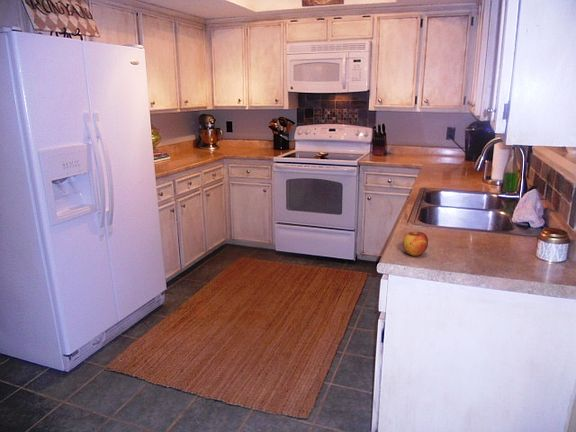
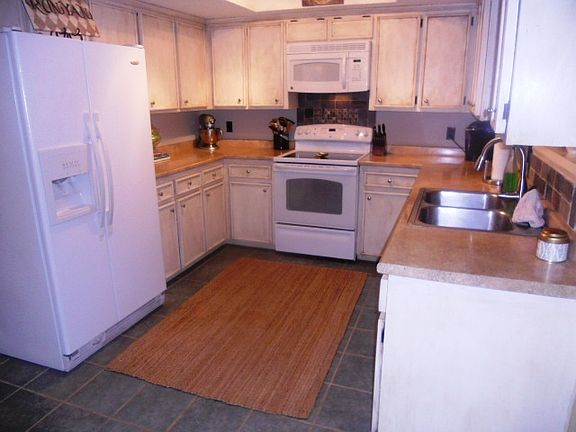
- apple (415, 243)
